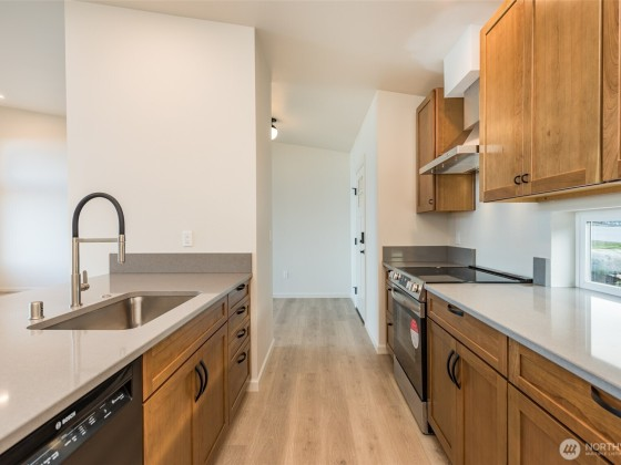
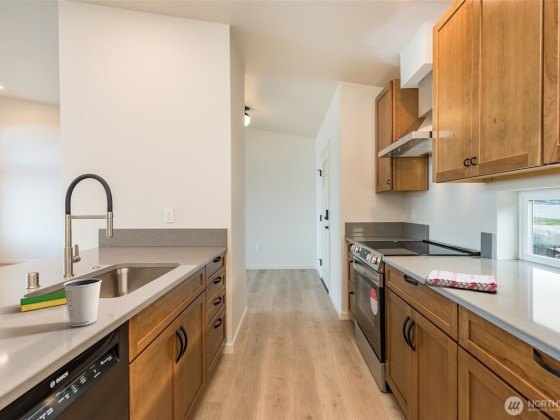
+ dish towel (460, 278)
+ dish sponge (49, 300)
+ dixie cup (83, 302)
